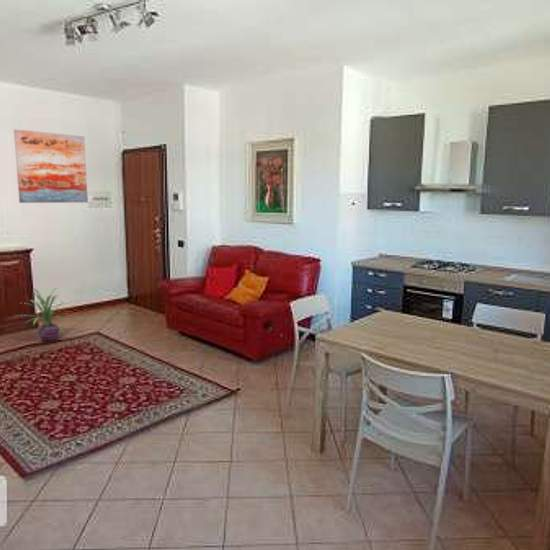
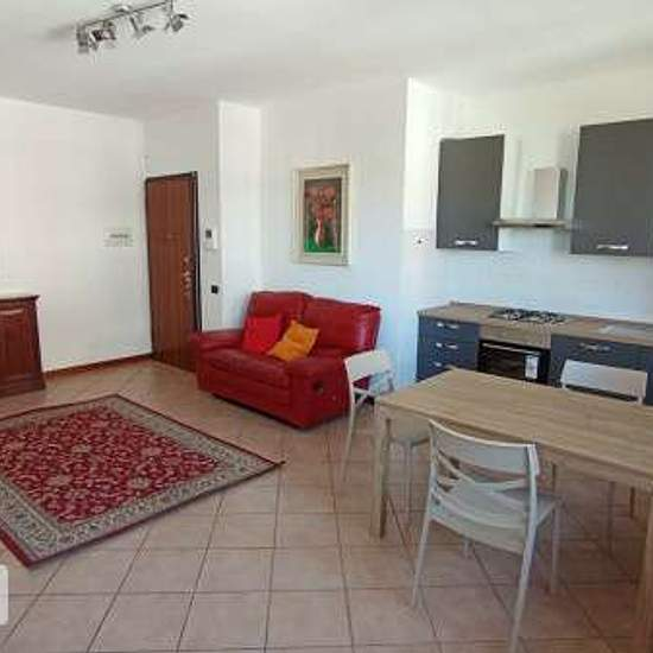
- wall art (53, 168)
- decorative plant (43, 314)
